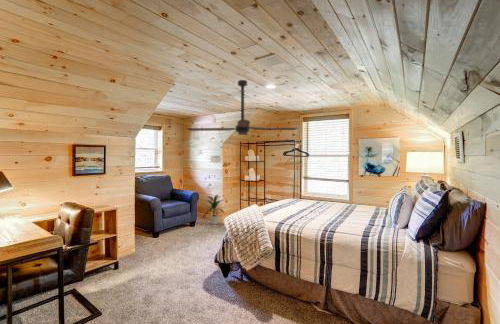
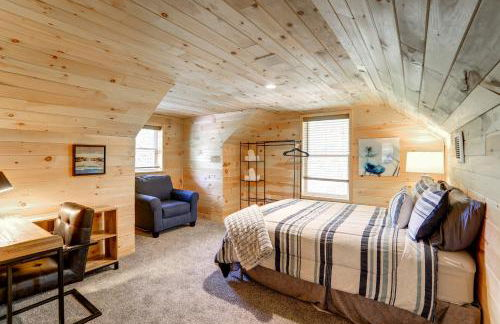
- indoor plant (213, 208)
- ceiling fan (242, 107)
